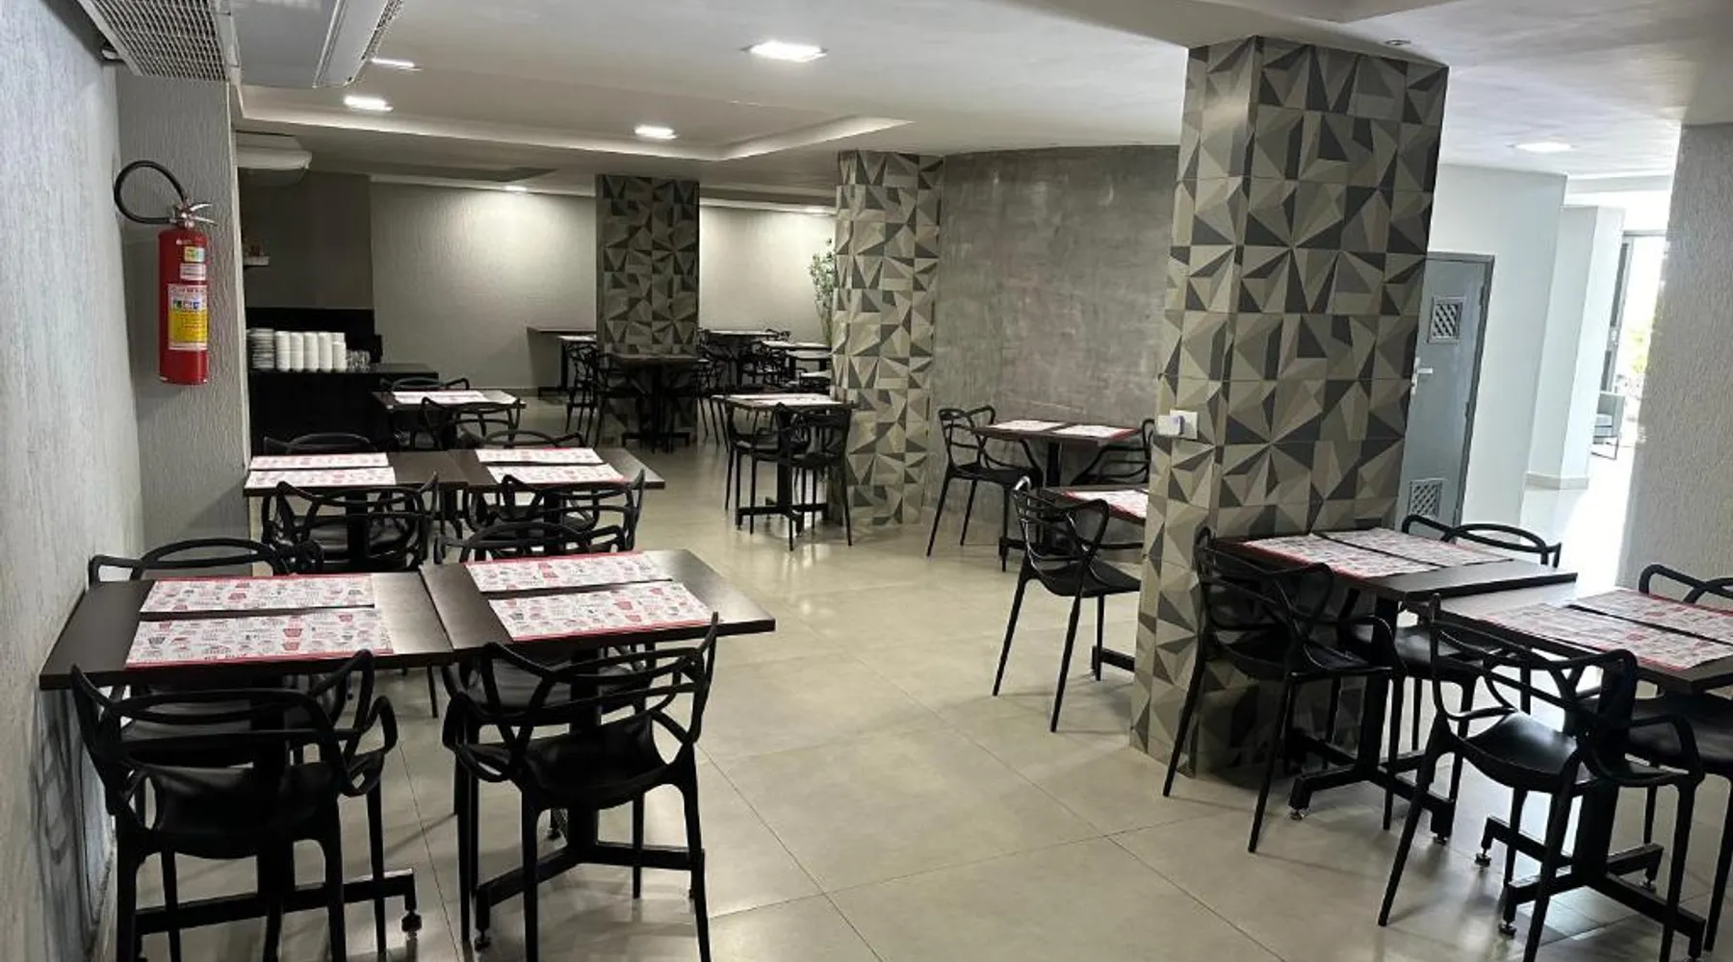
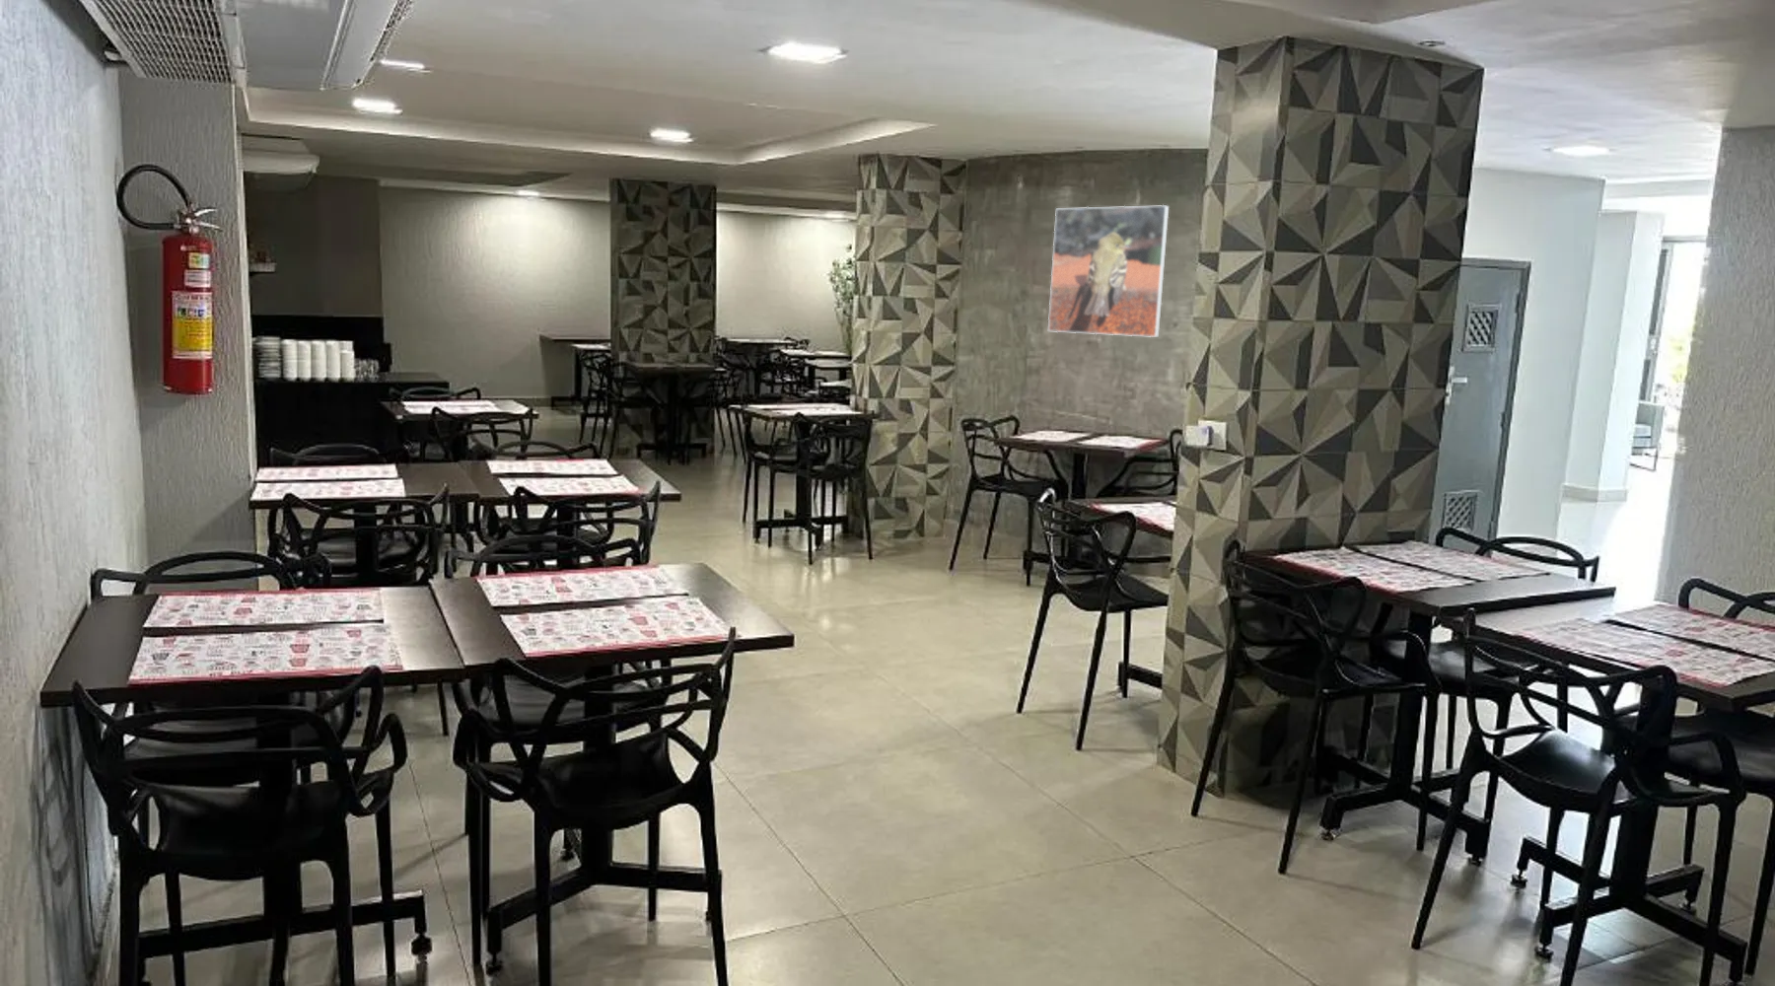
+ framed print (1106, 270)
